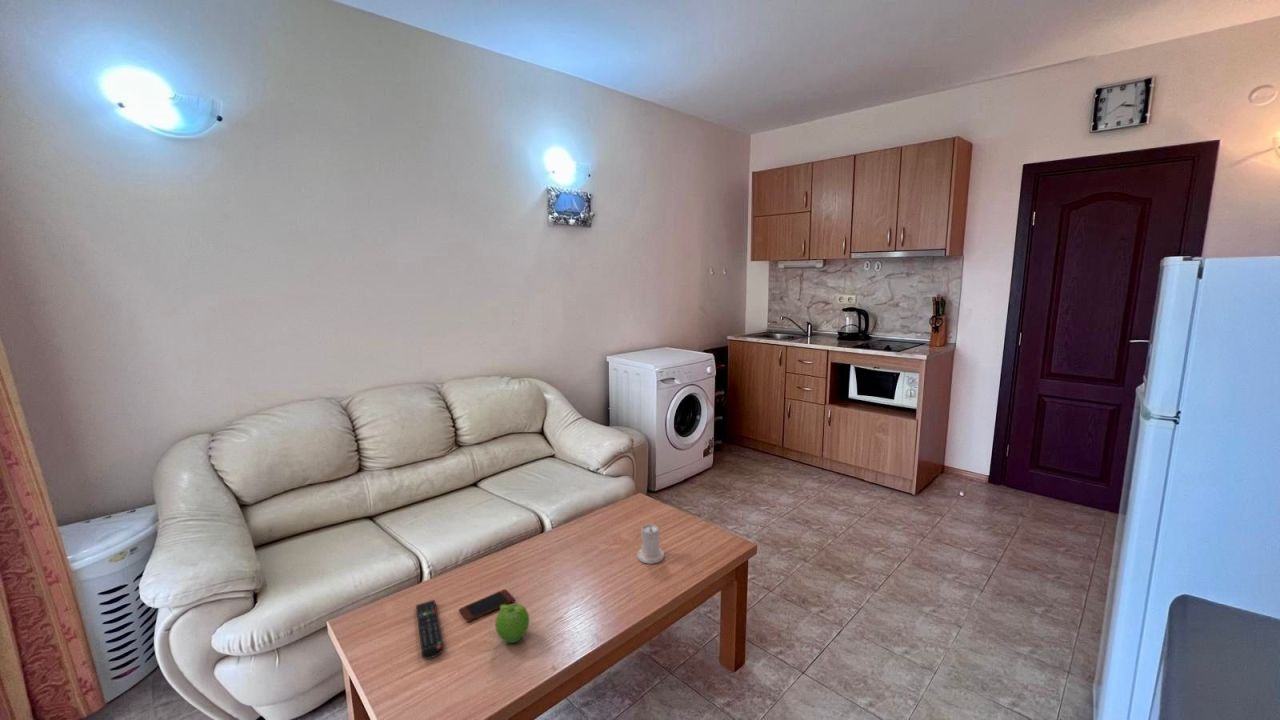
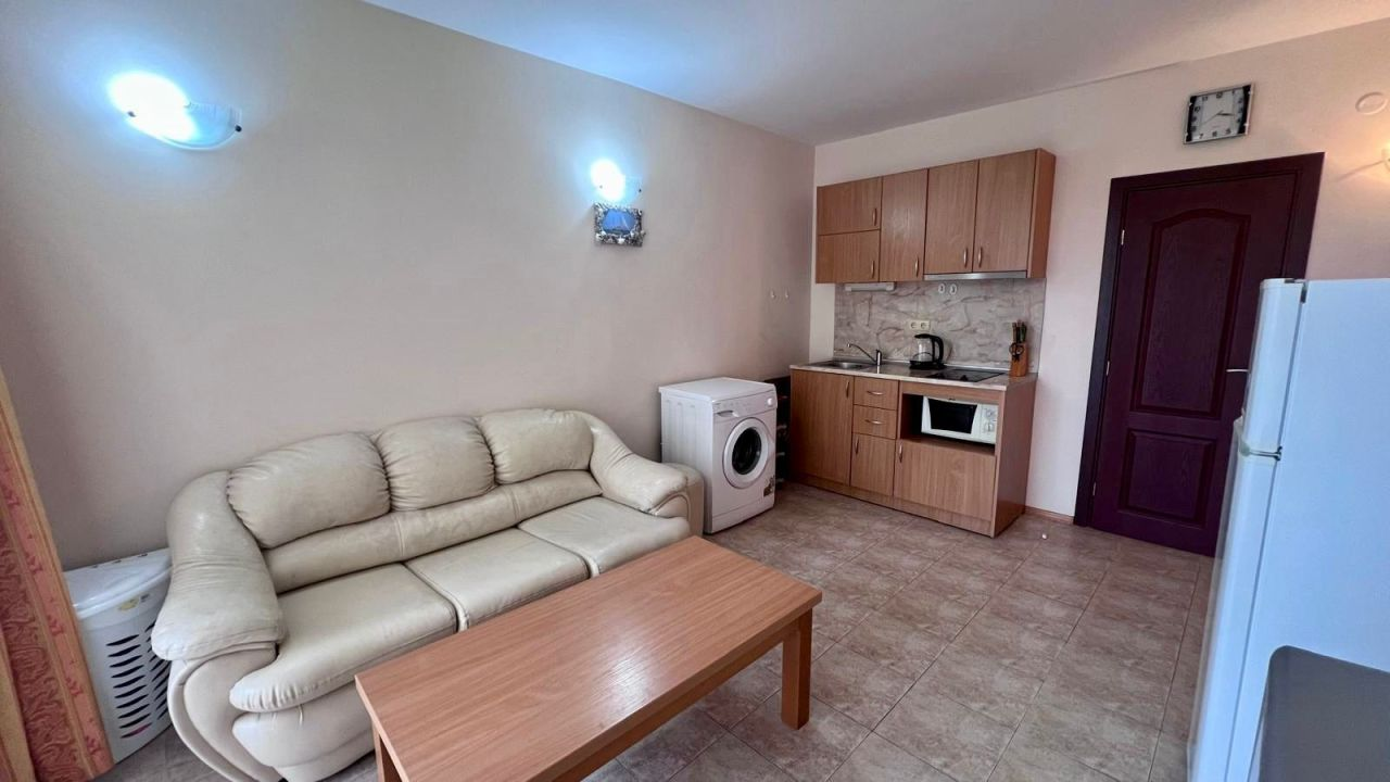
- remote control (429, 627)
- fruit (512, 621)
- smartphone (487, 604)
- candle (650, 540)
